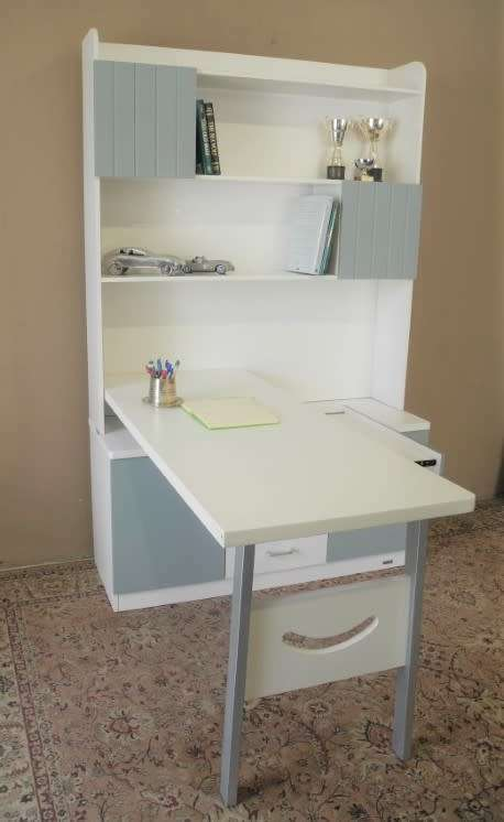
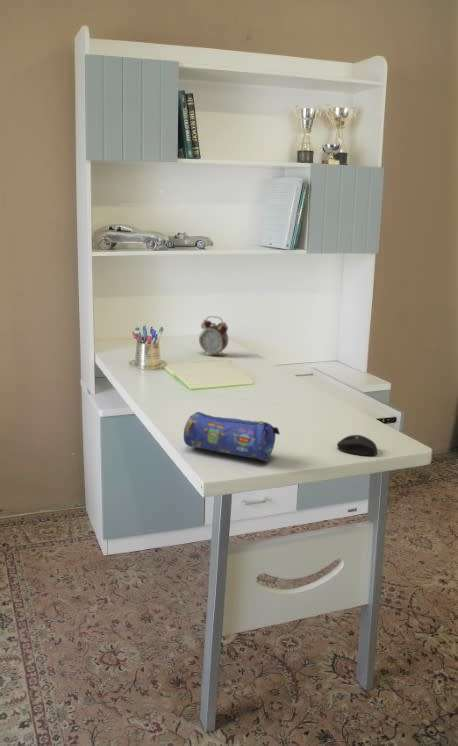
+ alarm clock (214, 335)
+ mouse (357, 444)
+ pencil case (230, 434)
